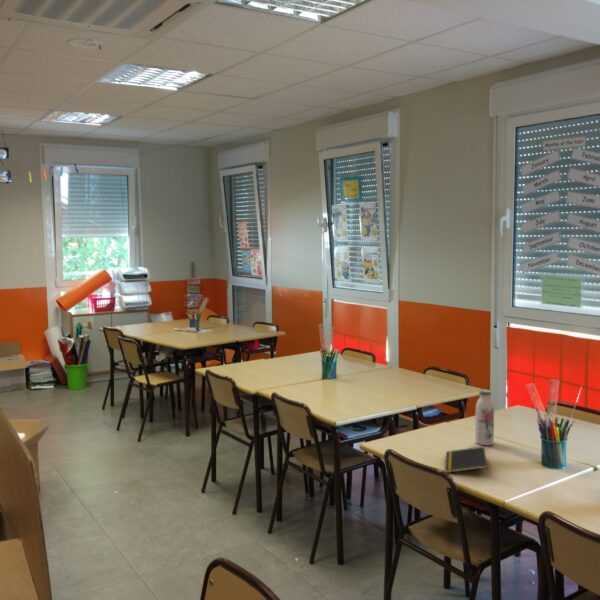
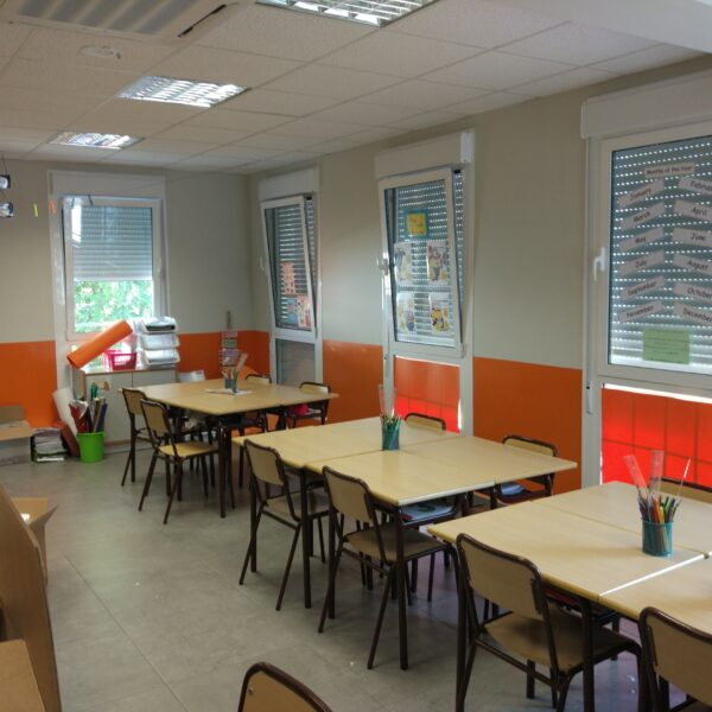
- water bottle (484, 416)
- notepad (465, 459)
